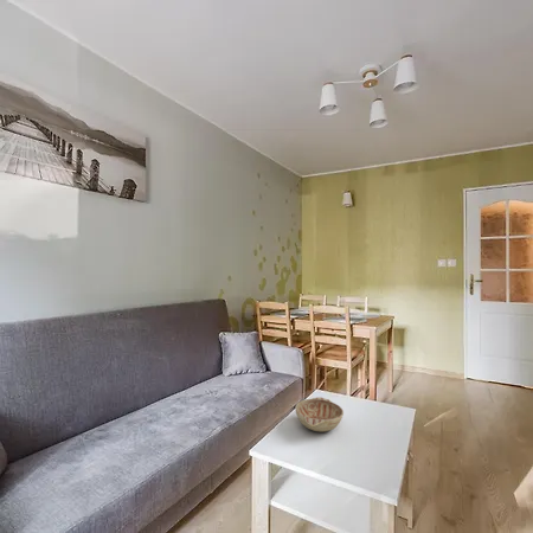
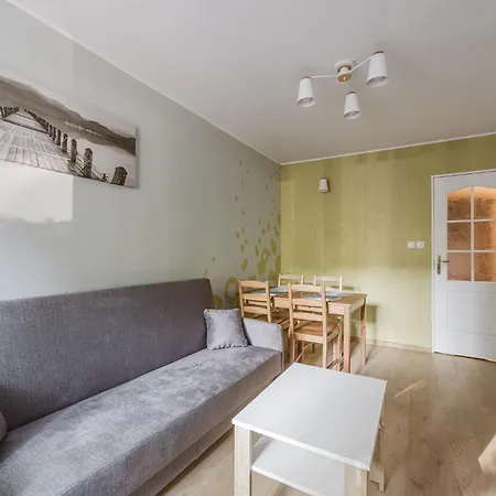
- decorative bowl (319, 417)
